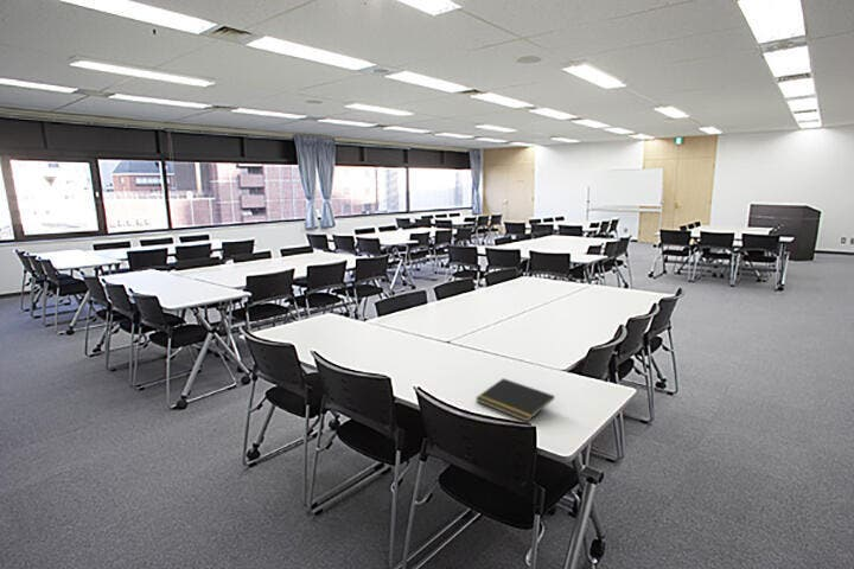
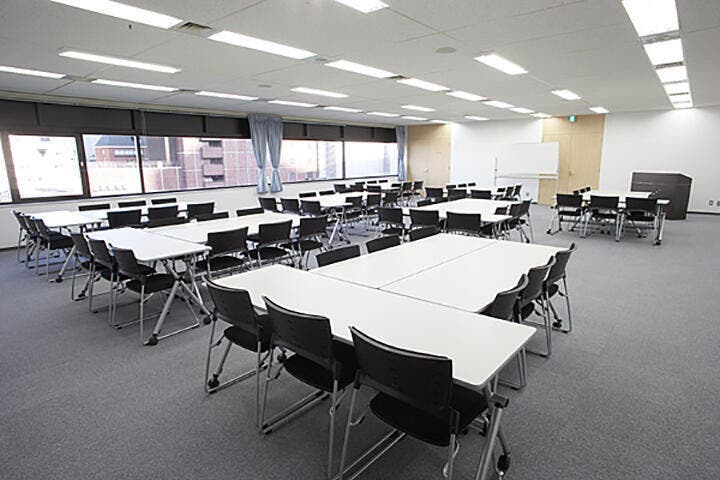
- notepad (514, 398)
